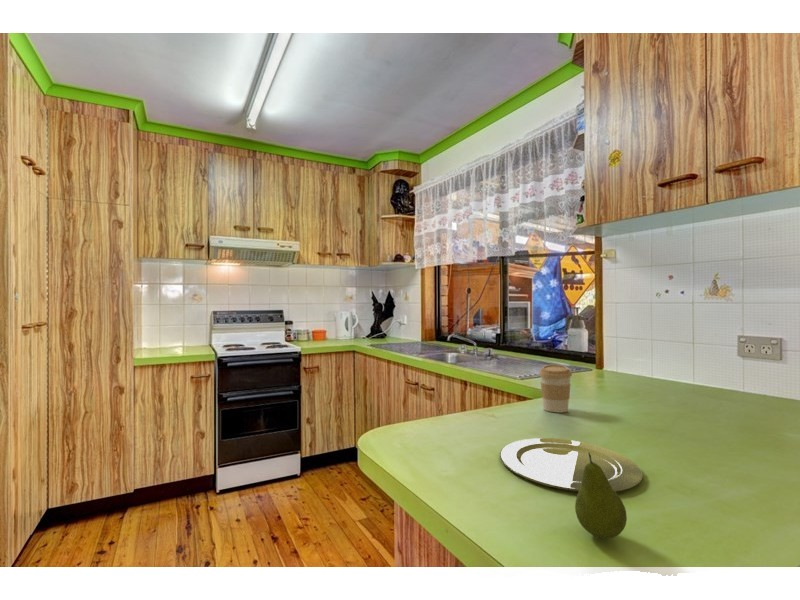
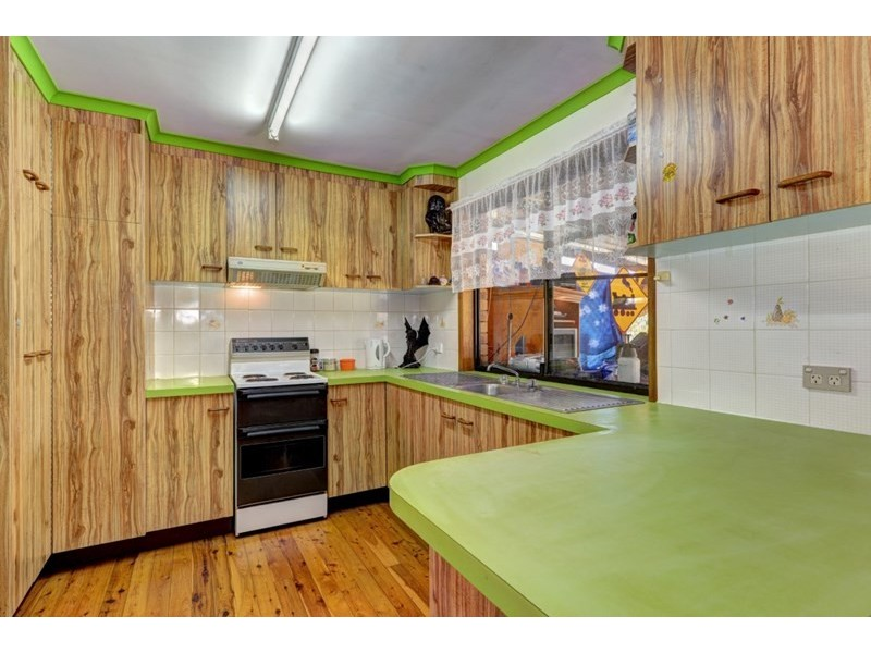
- plate (566, 461)
- coffee cup (555, 387)
- fruit (600, 493)
